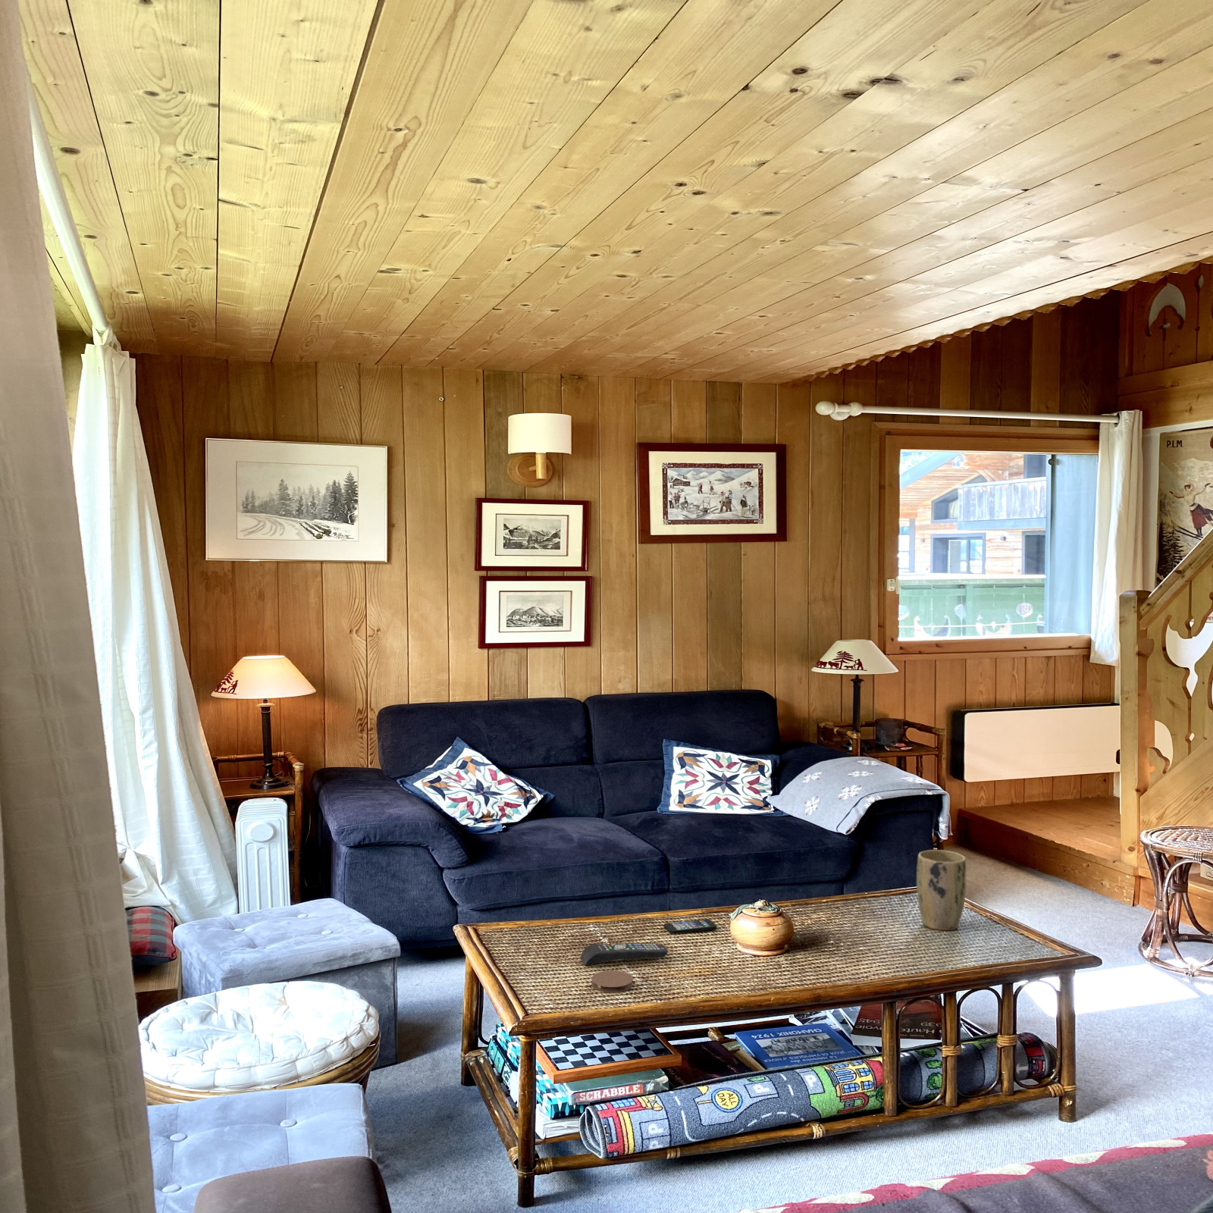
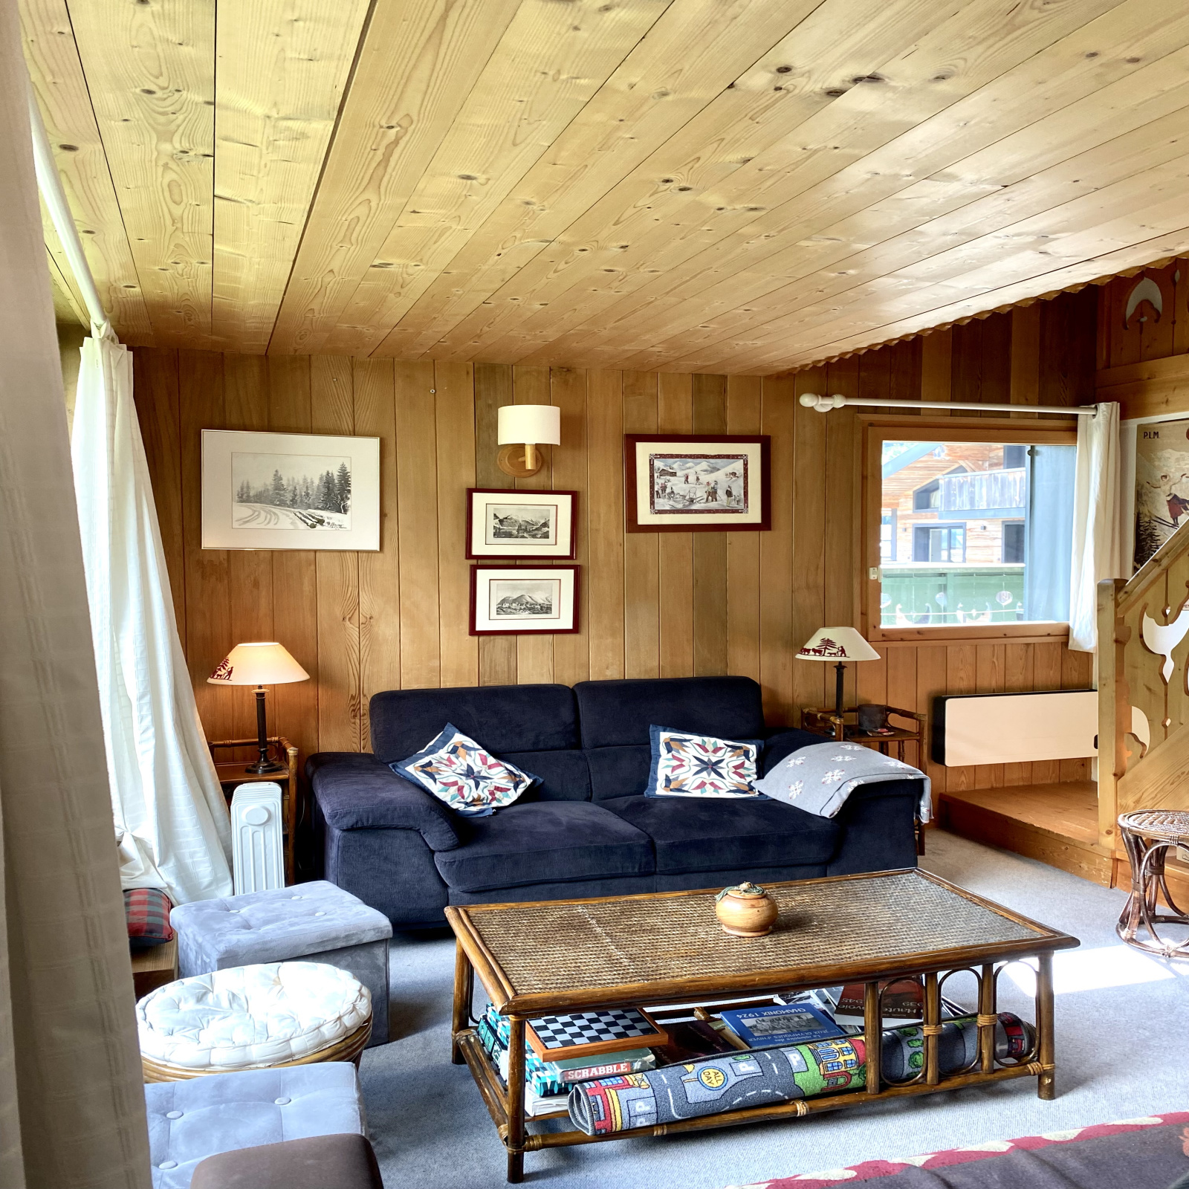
- remote control (624, 952)
- coaster (612, 981)
- plant pot (941, 890)
- smartphone (690, 926)
